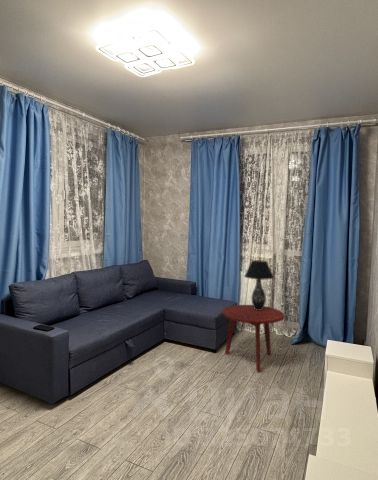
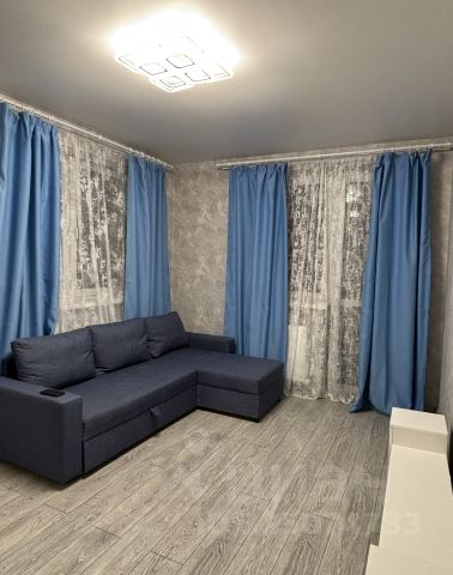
- side table (255, 335)
- table lamp (258, 284)
